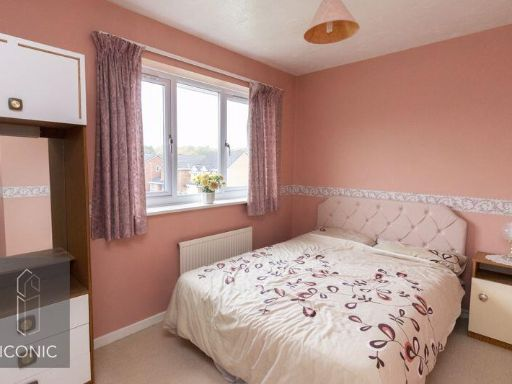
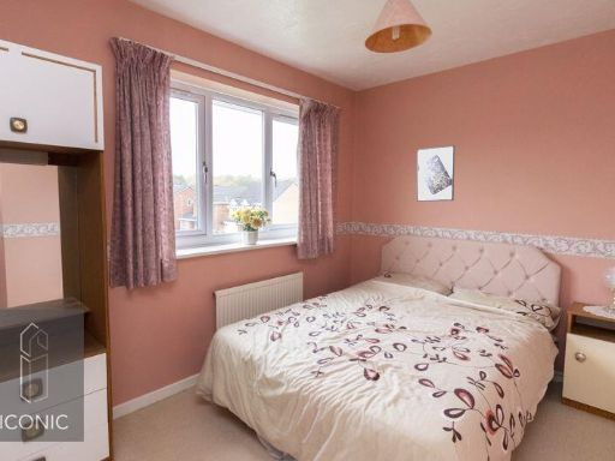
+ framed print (435, 174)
